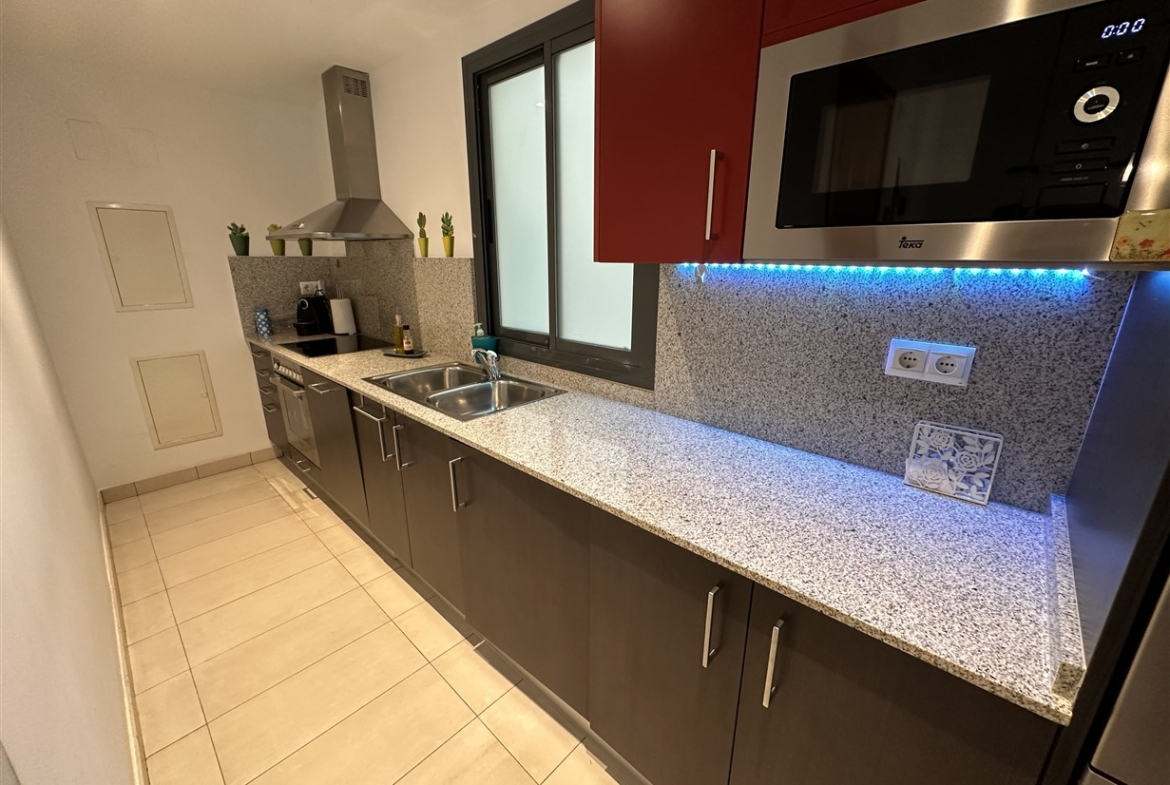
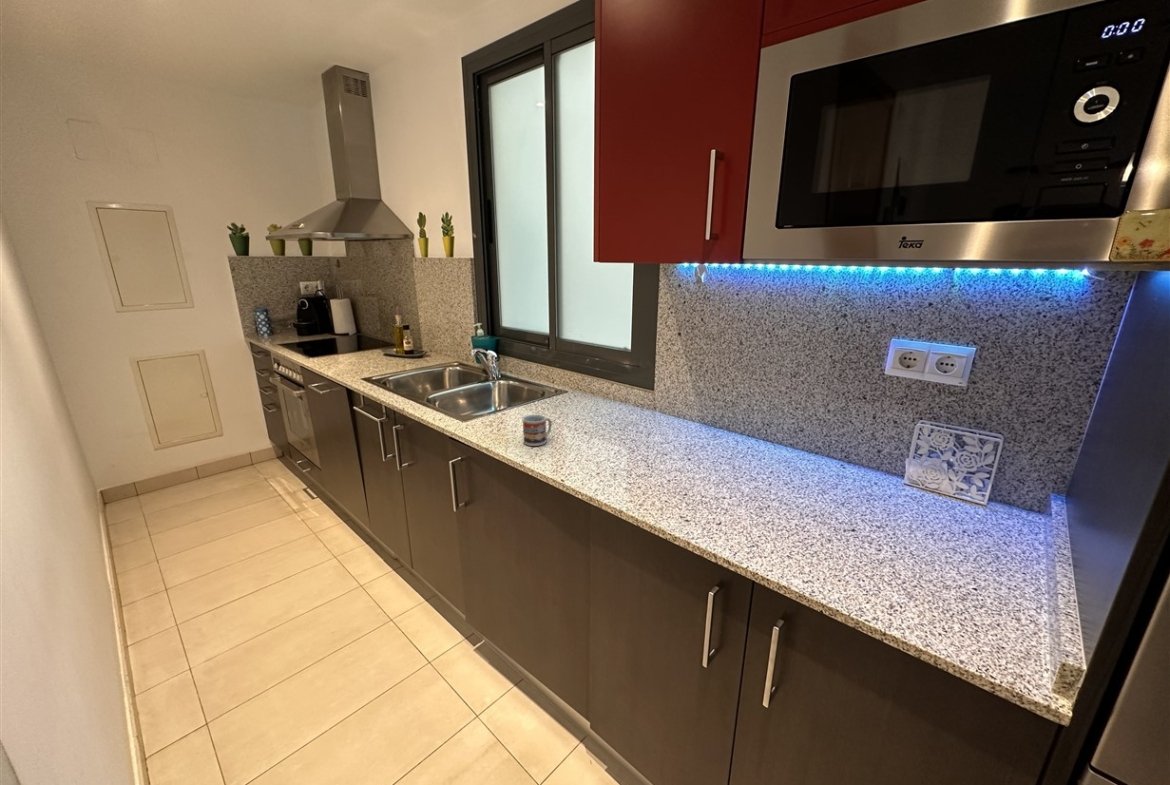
+ cup (538, 429)
